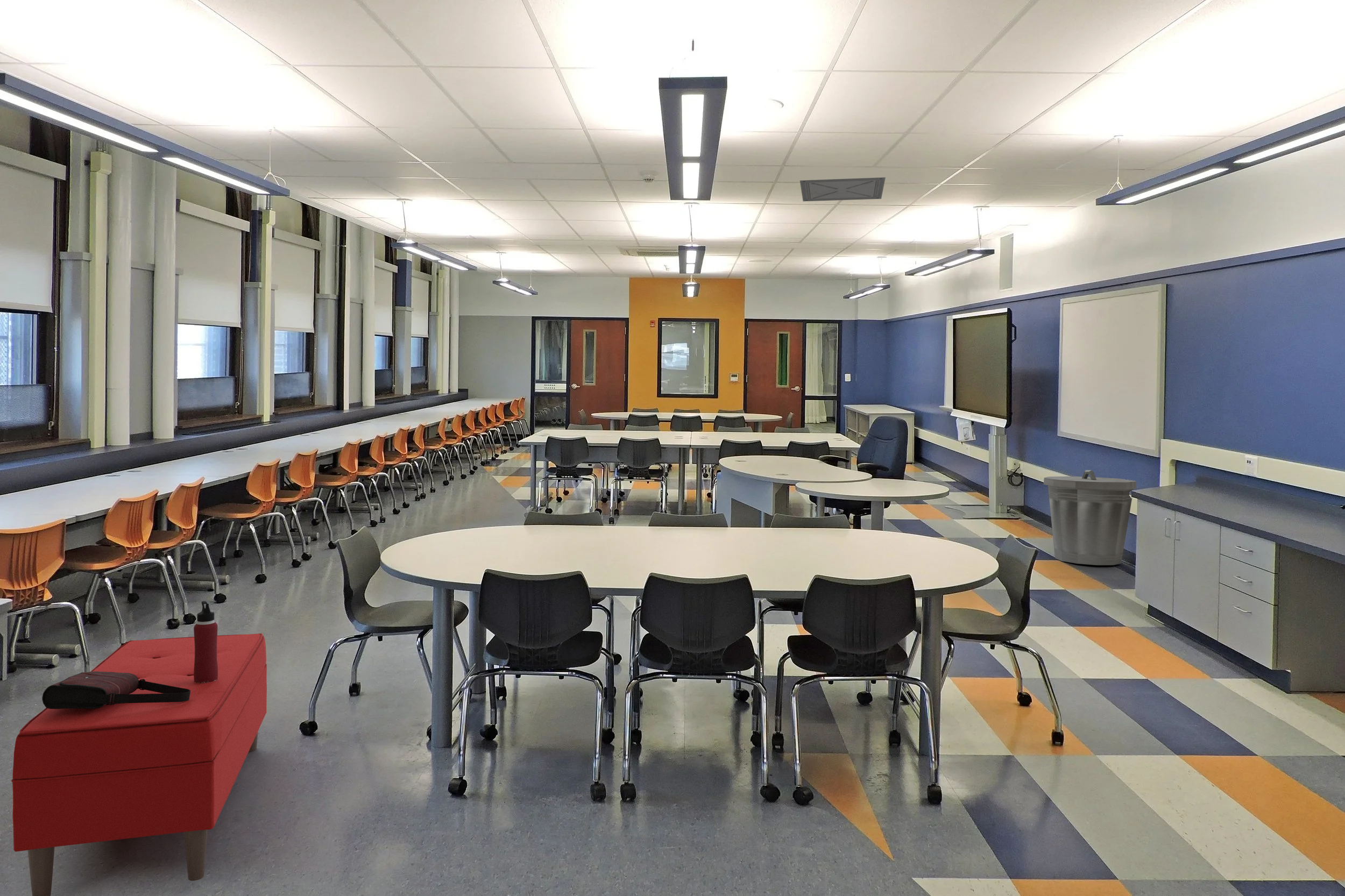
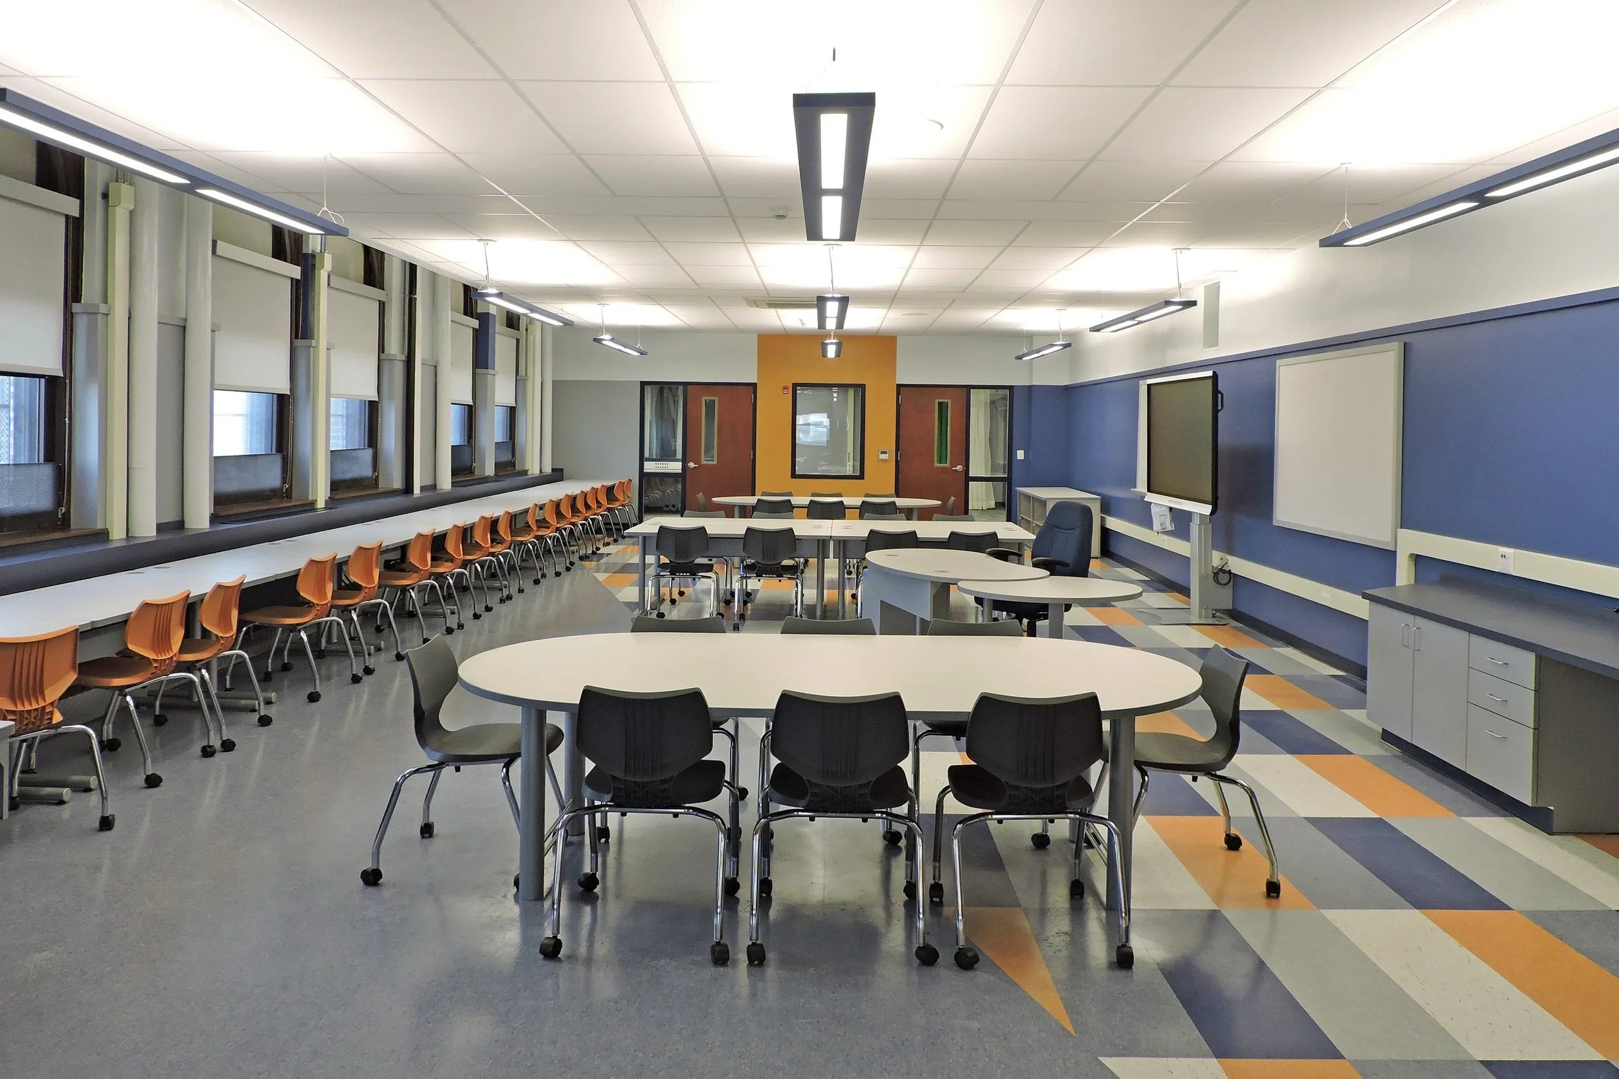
- shoulder bag (125, 687)
- water bottle (206, 641)
- bench (164, 744)
- ceiling vent (842, 190)
- trash can (1089, 515)
